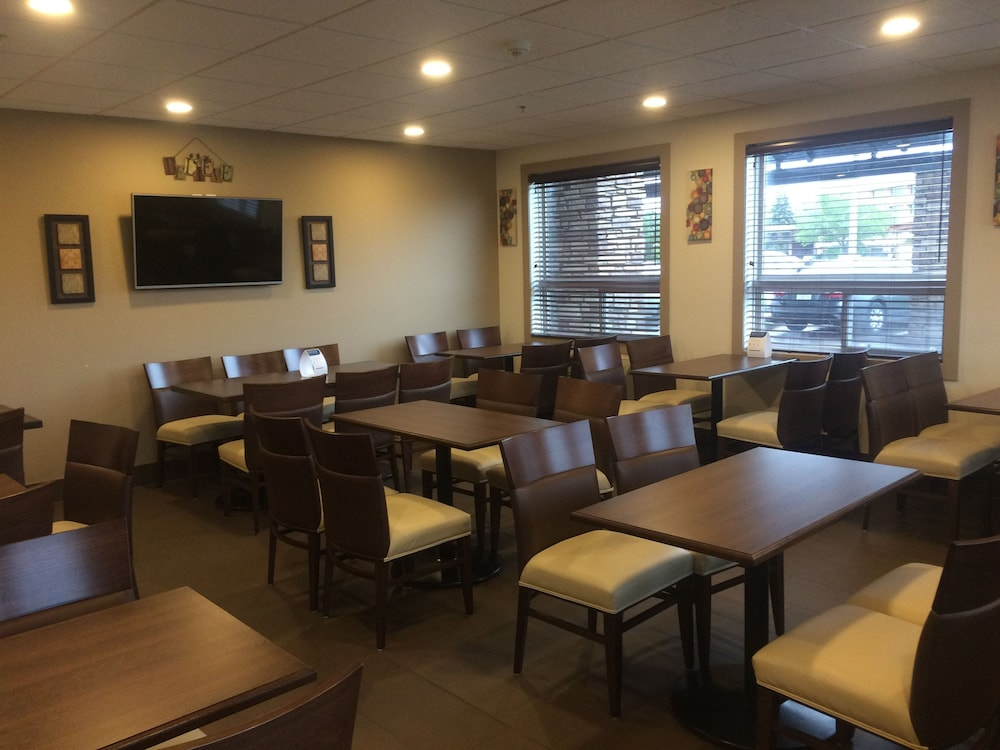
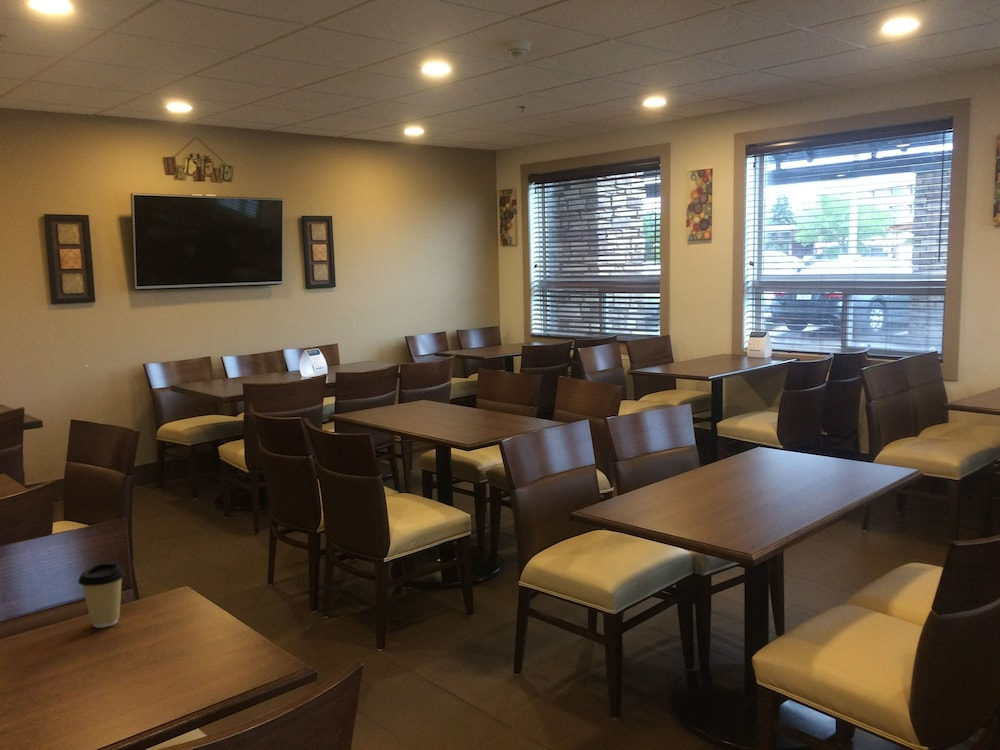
+ coffee cup (103, 595)
